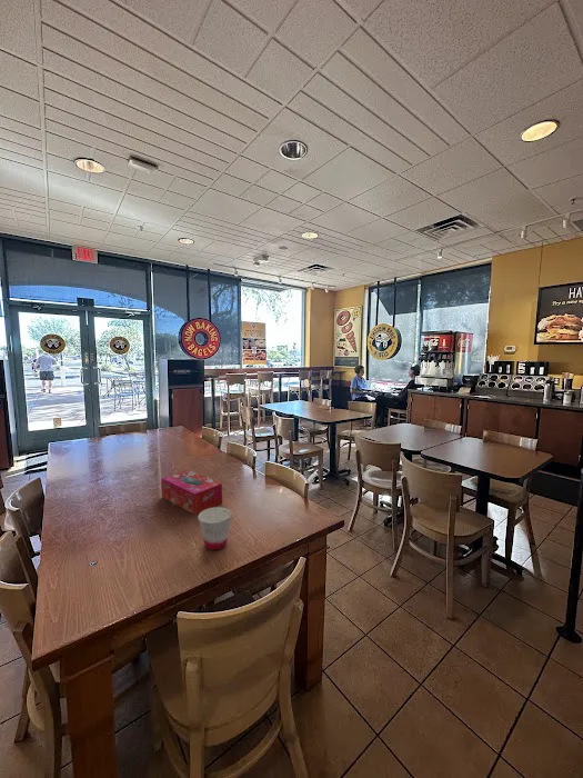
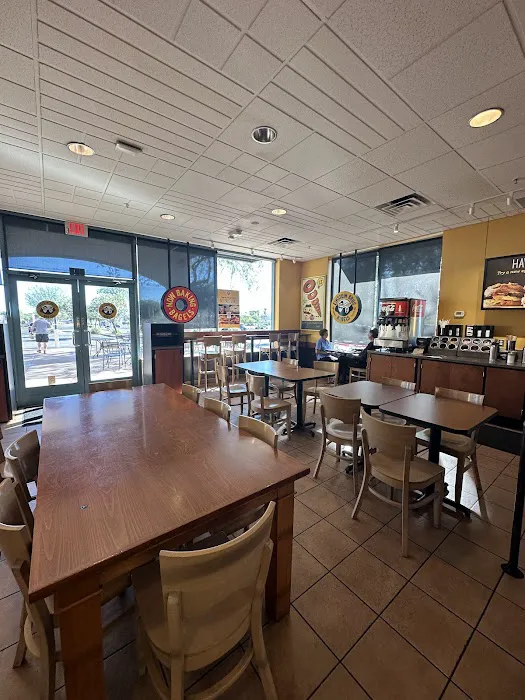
- tissue box (191, 490)
- cup (215, 529)
